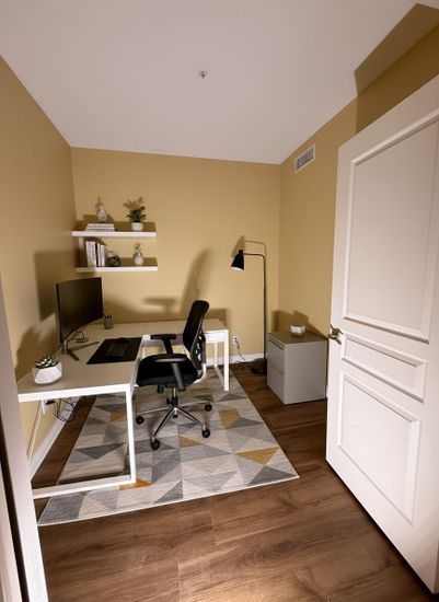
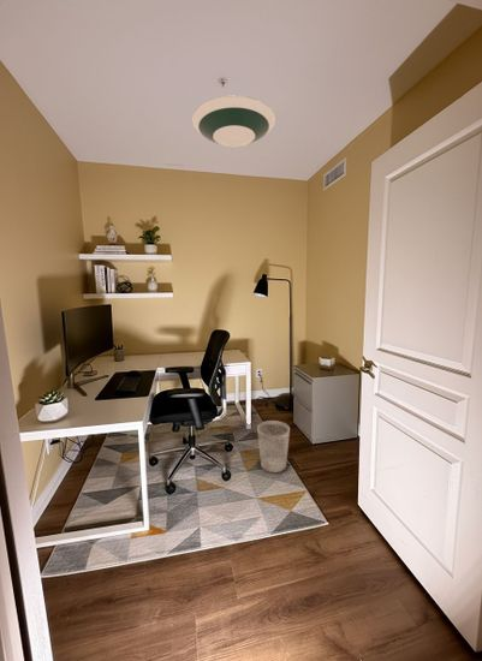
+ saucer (233, 132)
+ wastebasket (273, 446)
